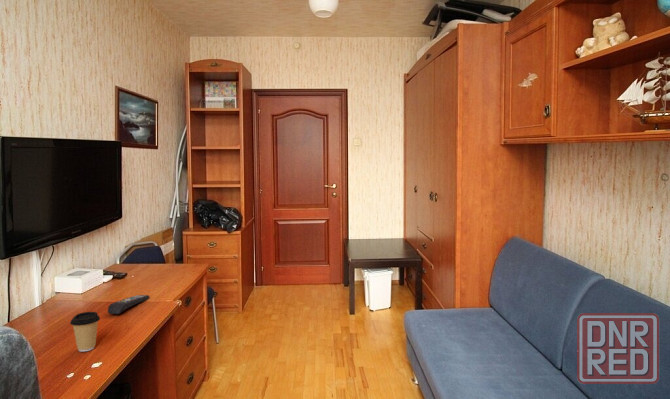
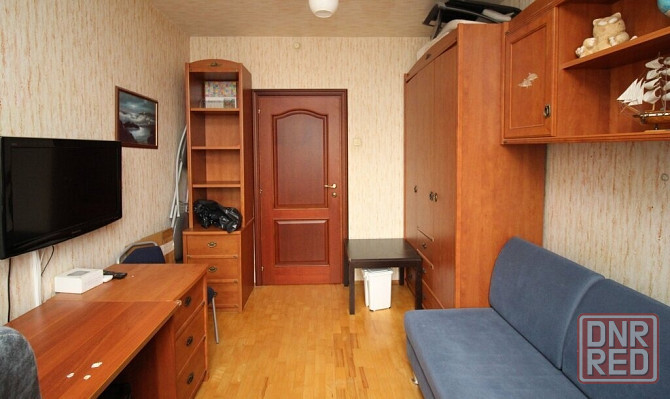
- remote control (129, 302)
- coffee cup (85, 331)
